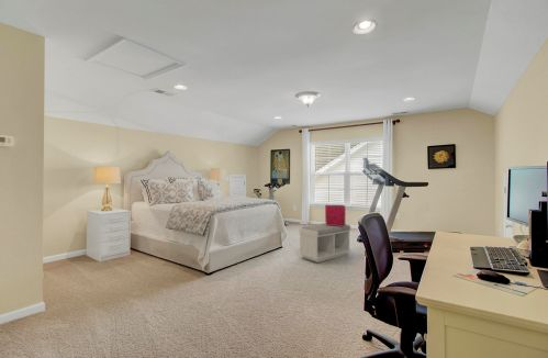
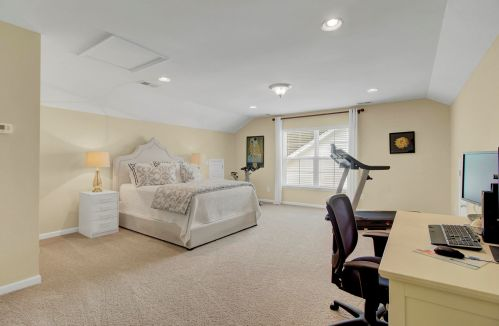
- storage bin (335, 214)
- bench (325, 240)
